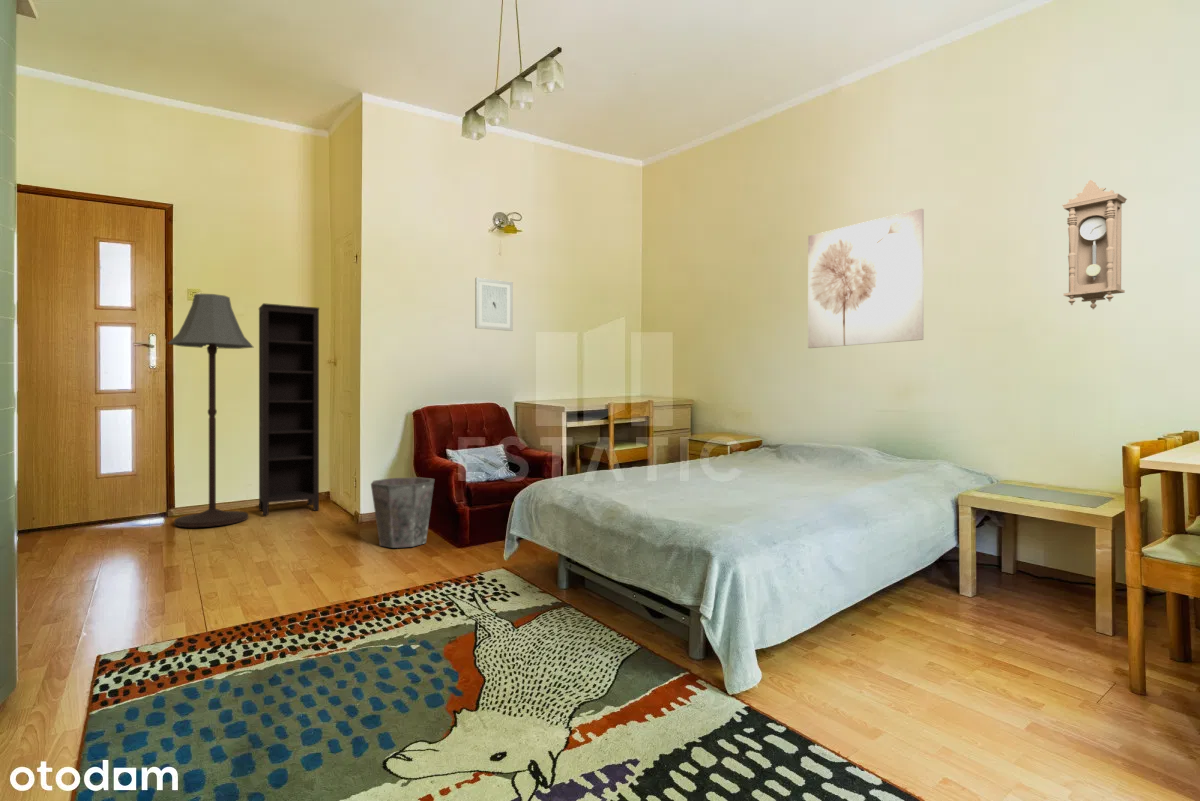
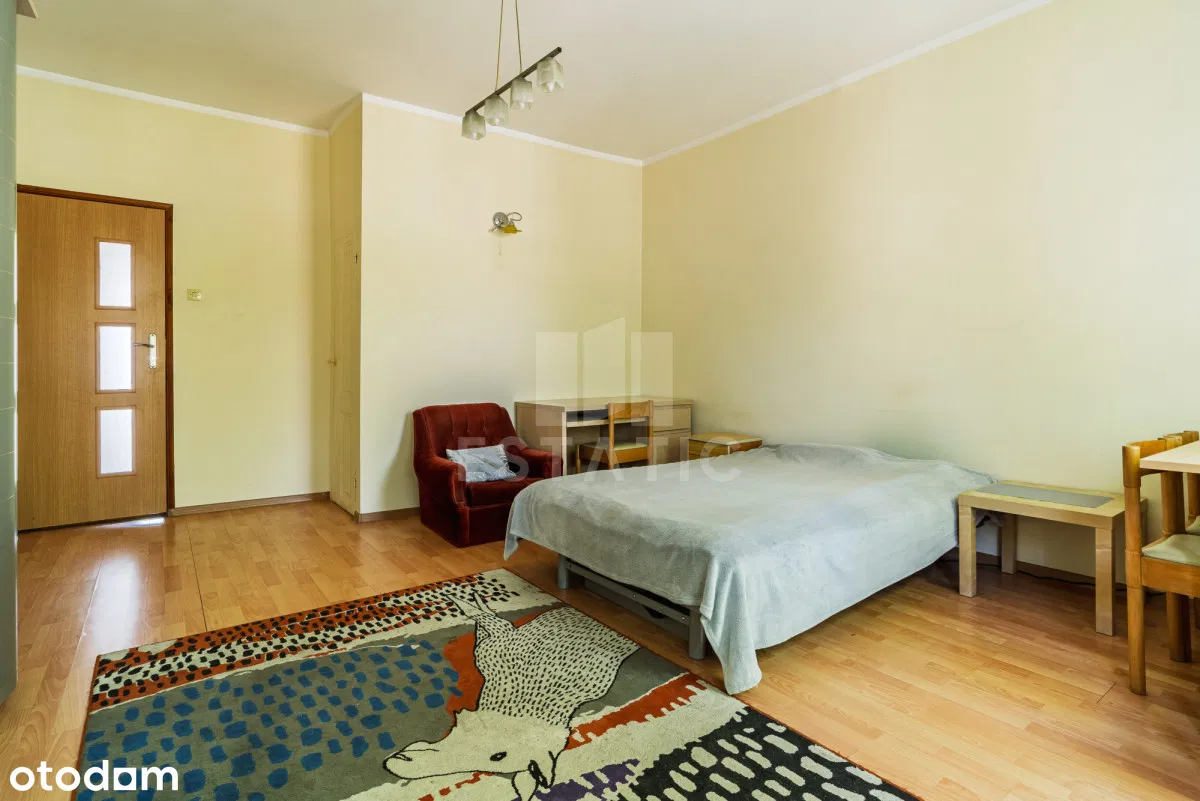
- pendulum clock (1093, 245)
- bookcase (288, 408)
- wall art (494, 304)
- floor lamp (212, 408)
- wall art (861, 283)
- waste bin (403, 511)
